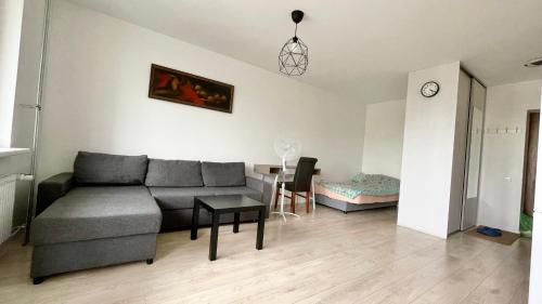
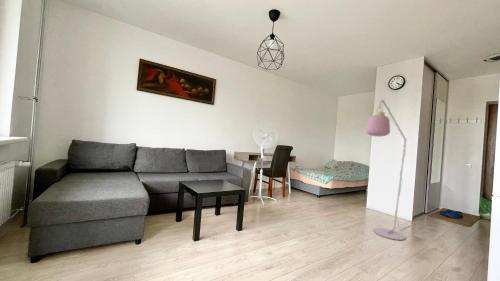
+ floor lamp (401, 169)
